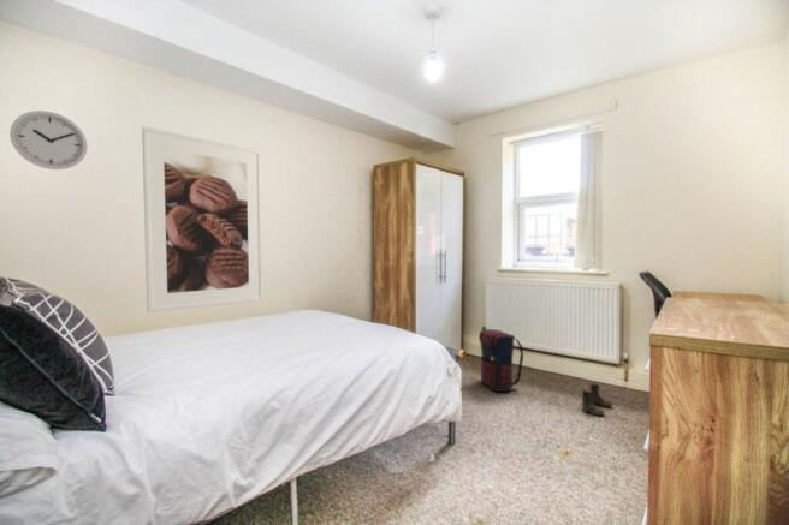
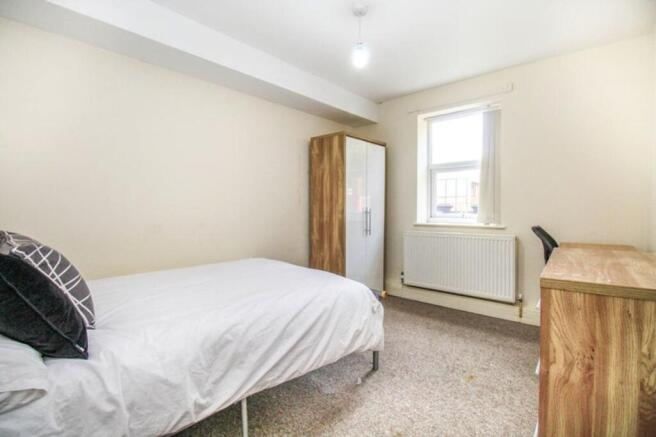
- satchel (499, 358)
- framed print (209, 223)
- wall clock (51, 141)
- boots (597, 399)
